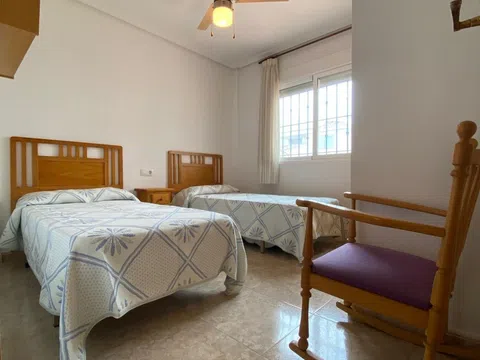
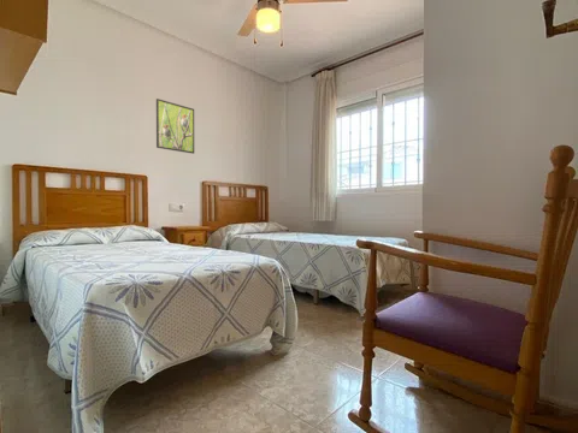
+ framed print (176, 127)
